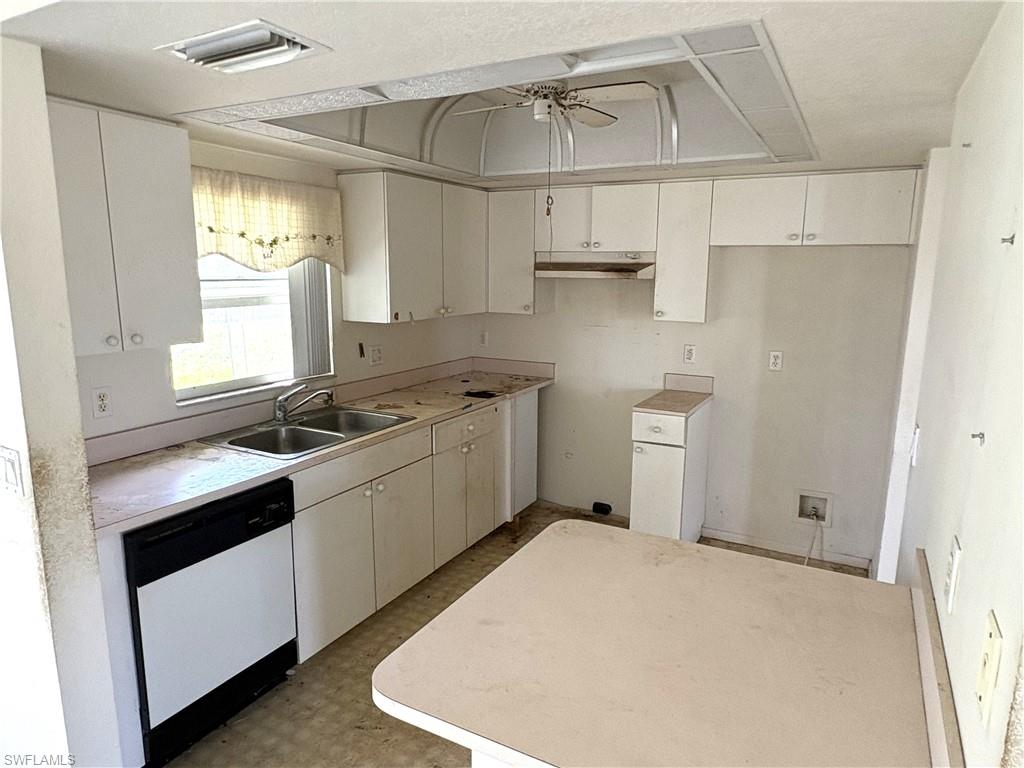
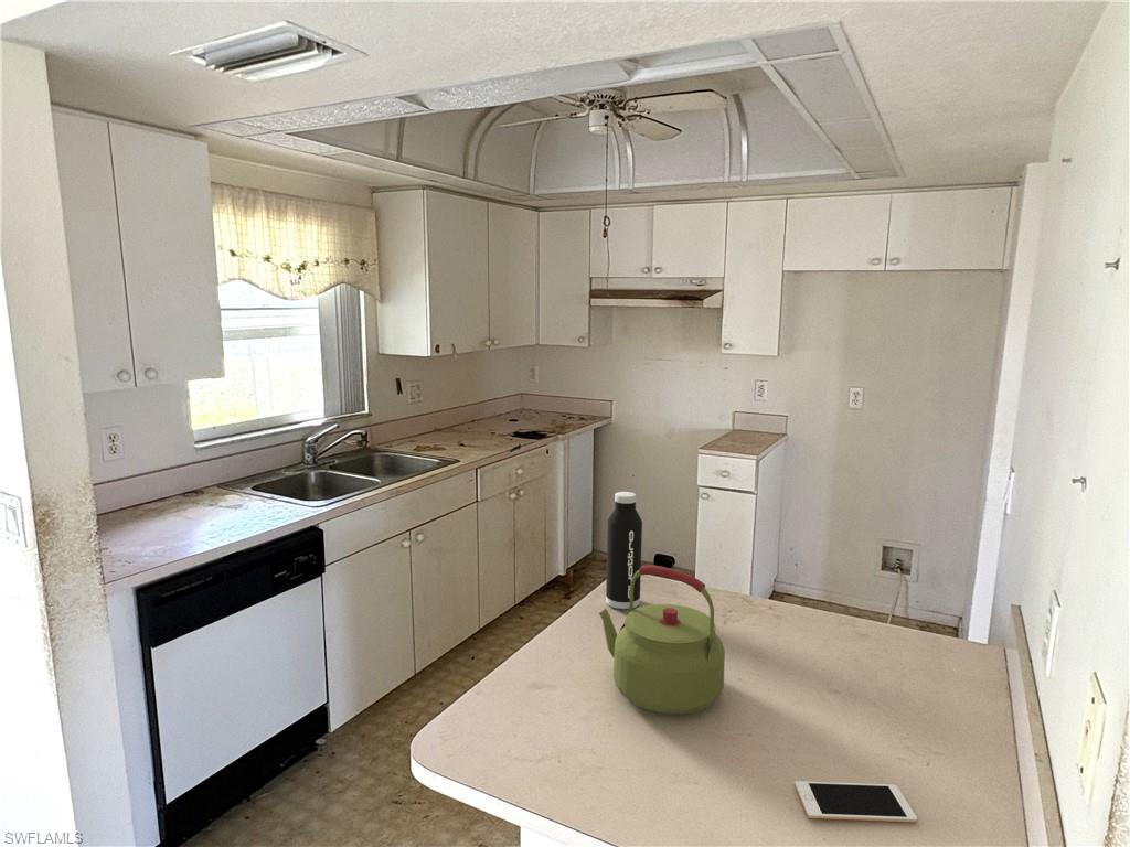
+ cell phone (853, 801)
+ water bottle (623, 548)
+ kettle (655, 625)
